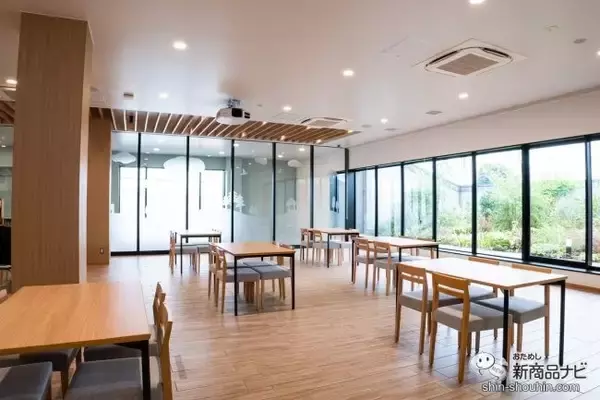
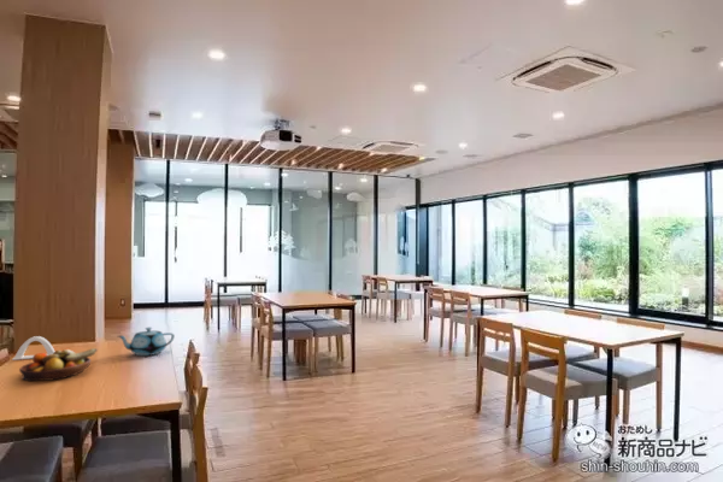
+ fruit bowl (57, 360)
+ napkin holder (39, 341)
+ teapot (146, 340)
